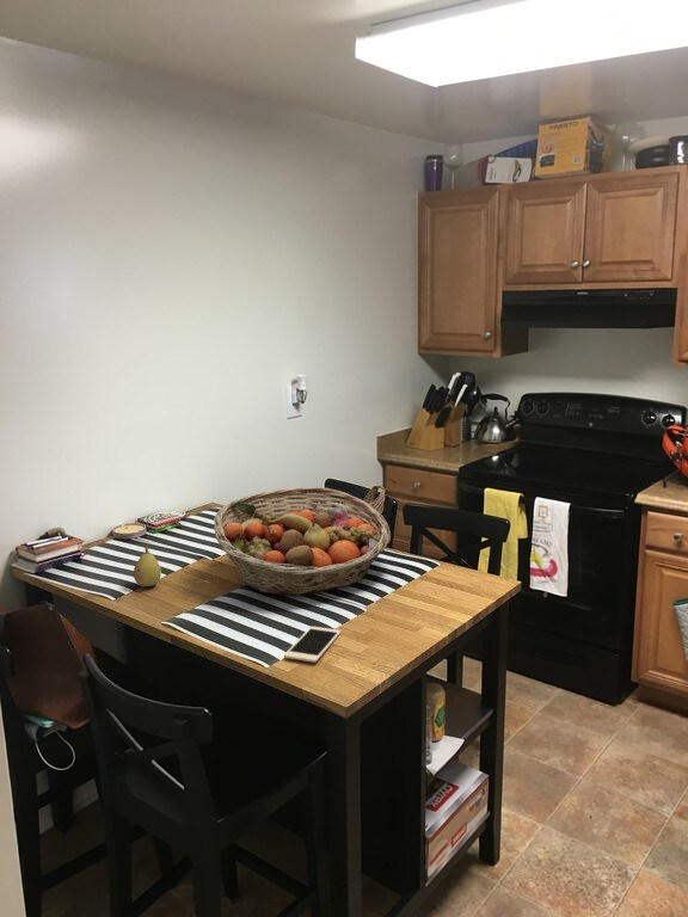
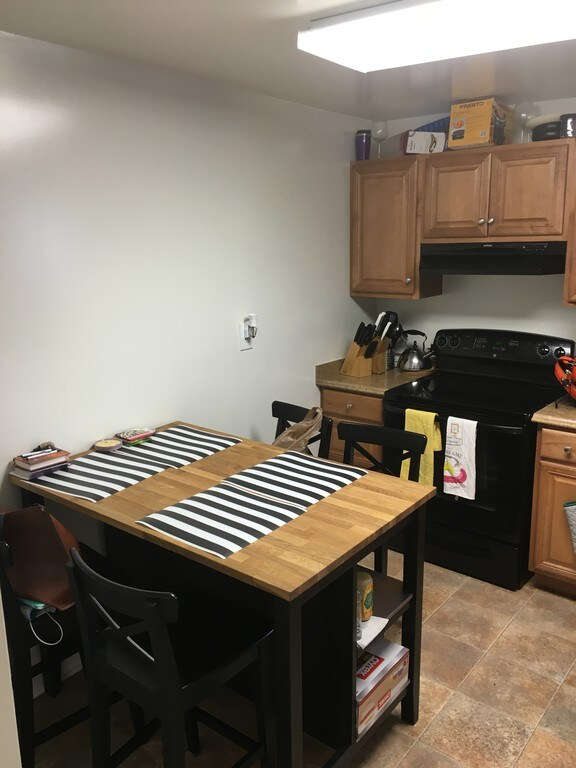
- fruit basket (302, 538)
- cell phone (313, 642)
- fruit (147, 565)
